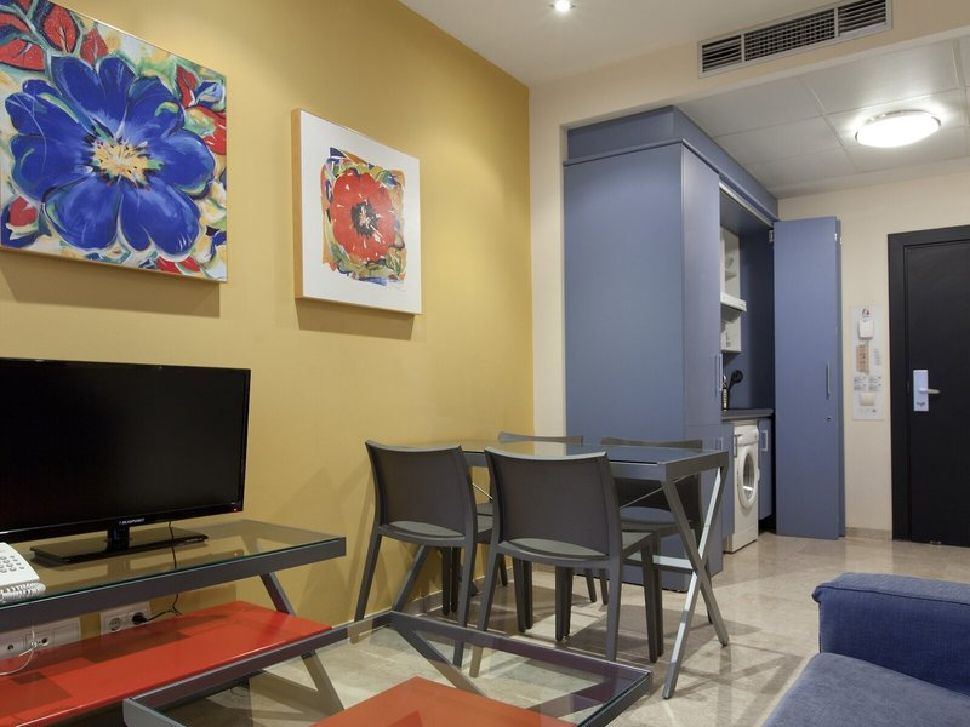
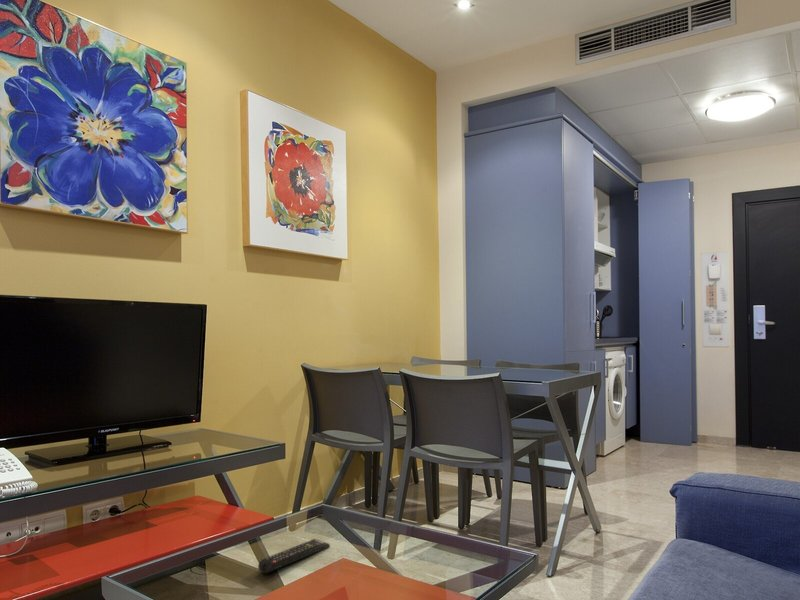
+ remote control (295, 554)
